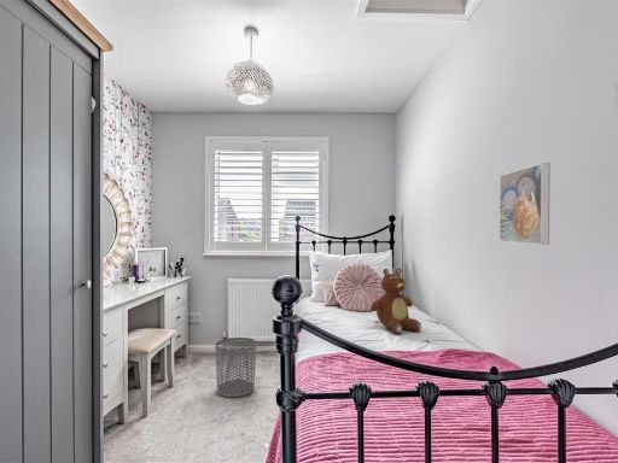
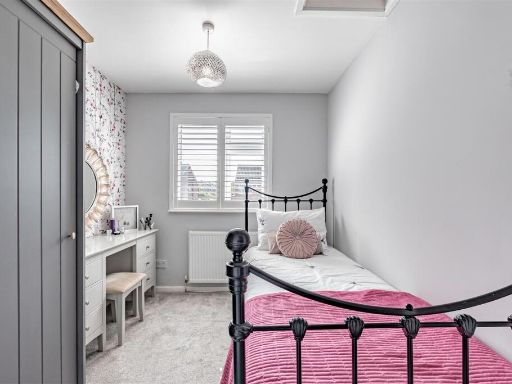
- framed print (521, 206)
- teddy bear (397, 298)
- waste bin (235, 365)
